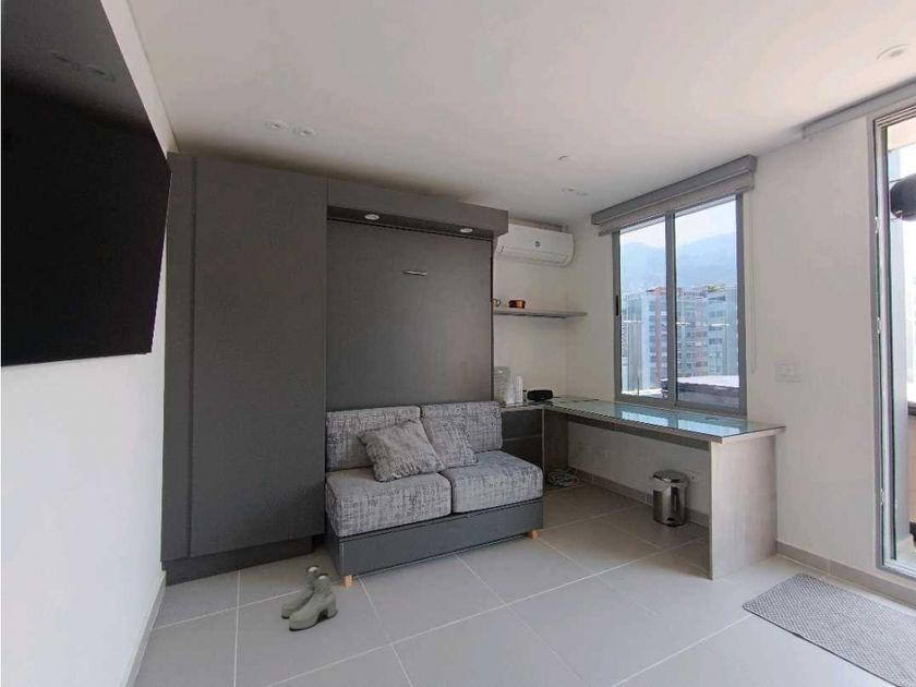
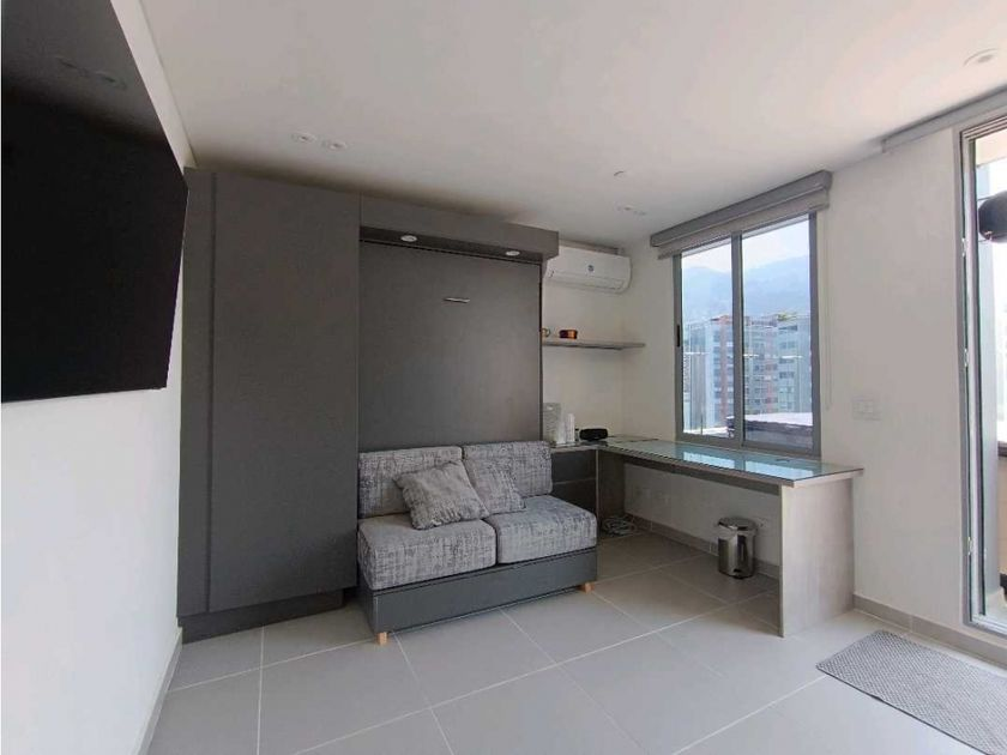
- boots (309, 593)
